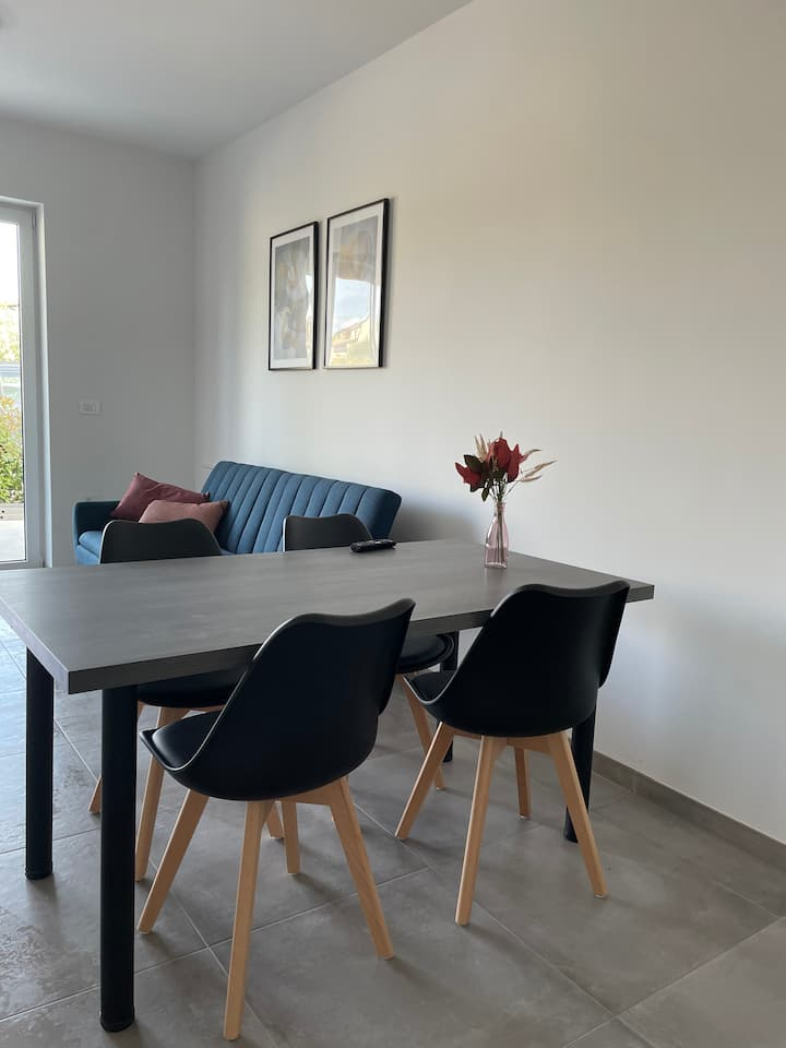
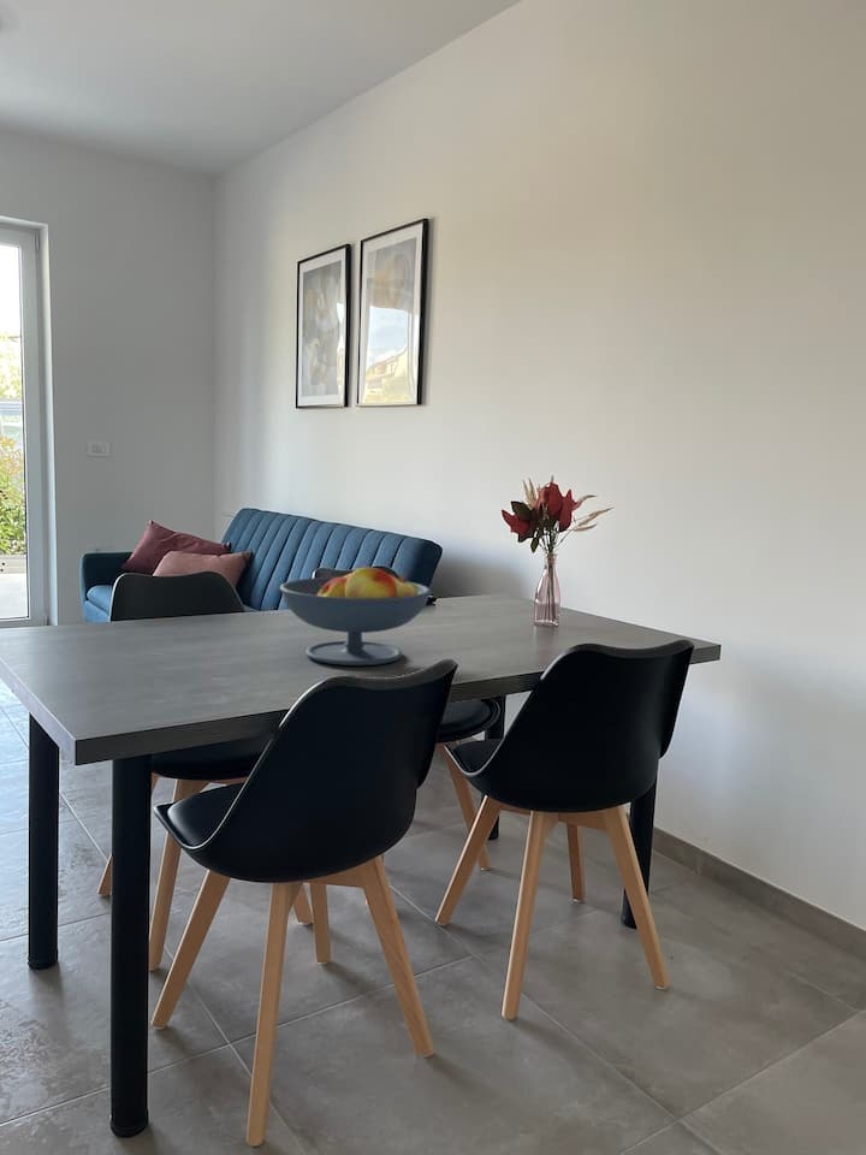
+ fruit bowl (355, 609)
